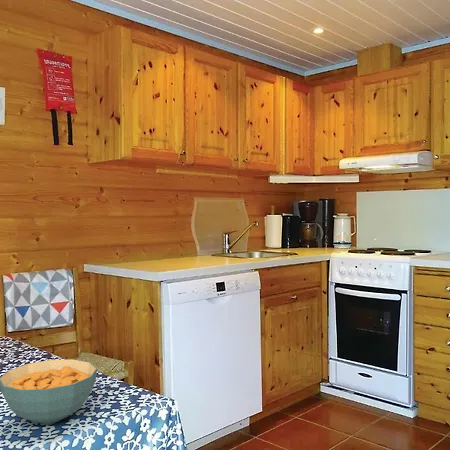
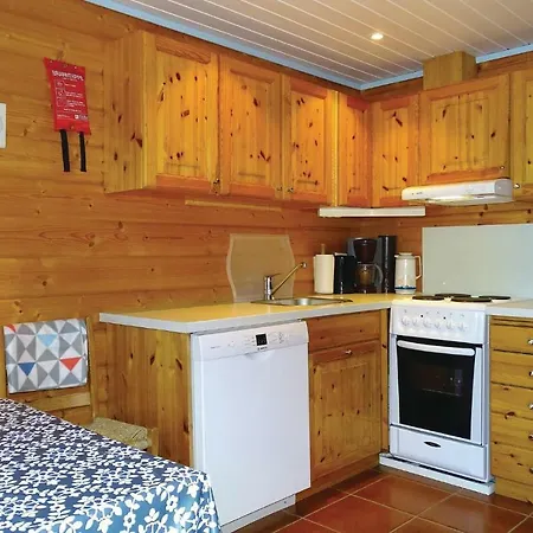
- cereal bowl (49, 395)
